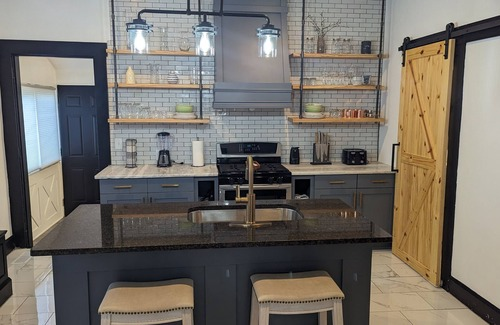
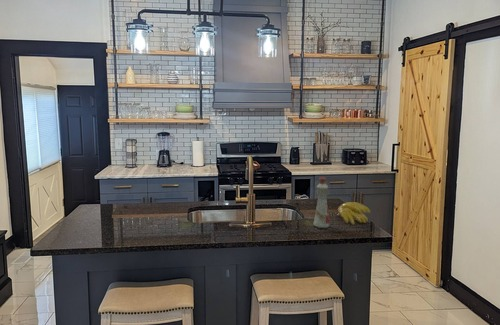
+ bottle (322, 201)
+ banana (350, 211)
